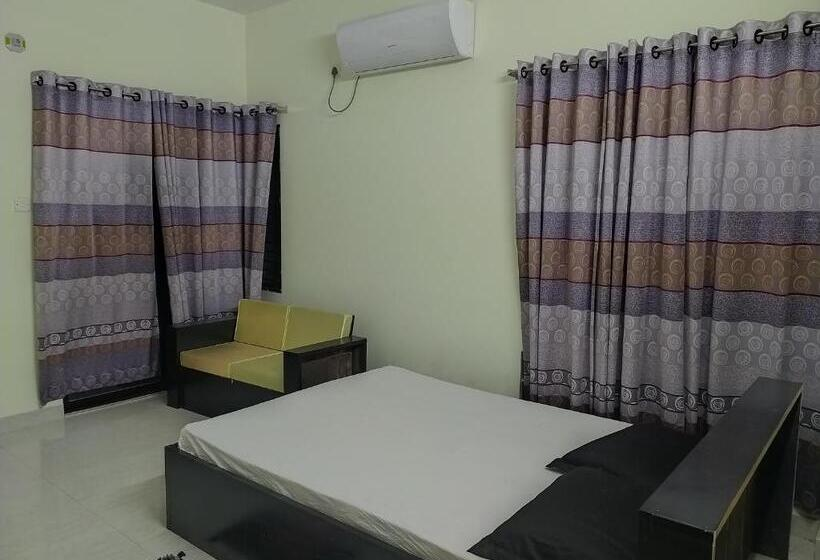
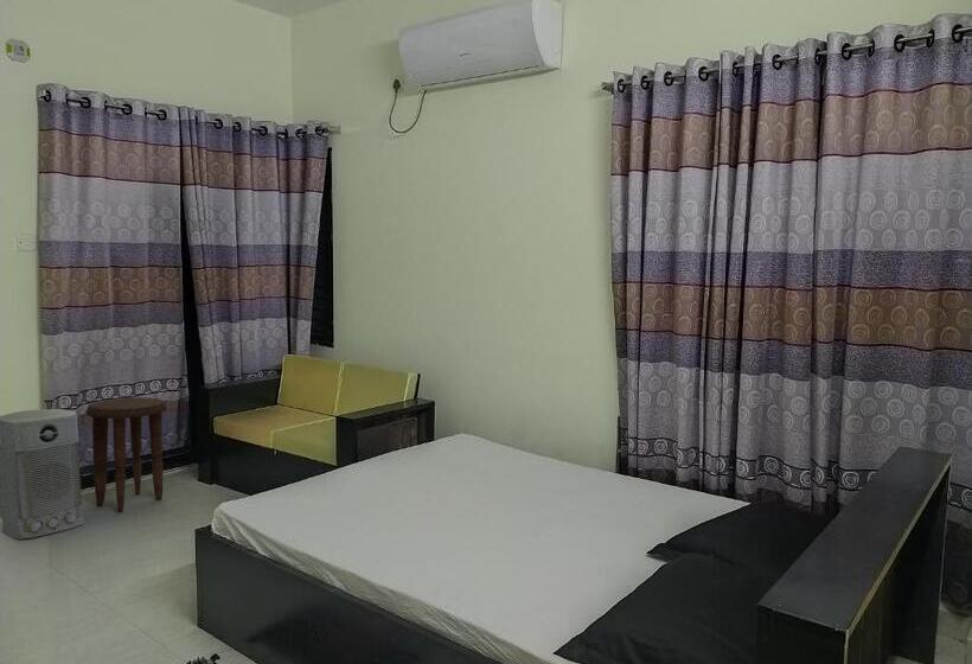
+ air purifier (39, 470)
+ side table (124, 452)
